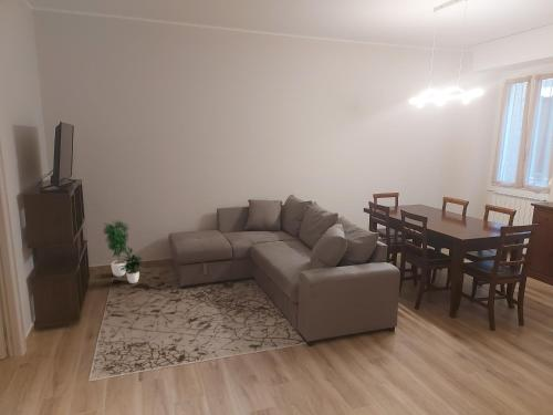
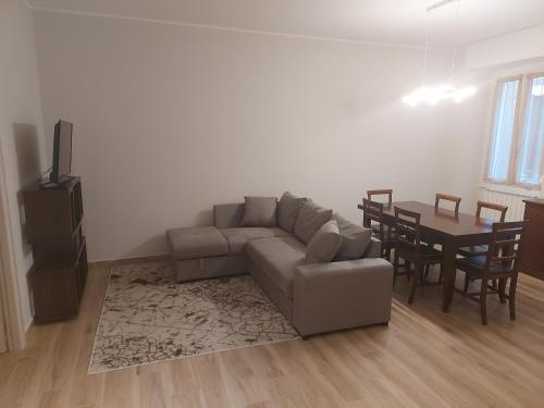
- potted plant (123, 249)
